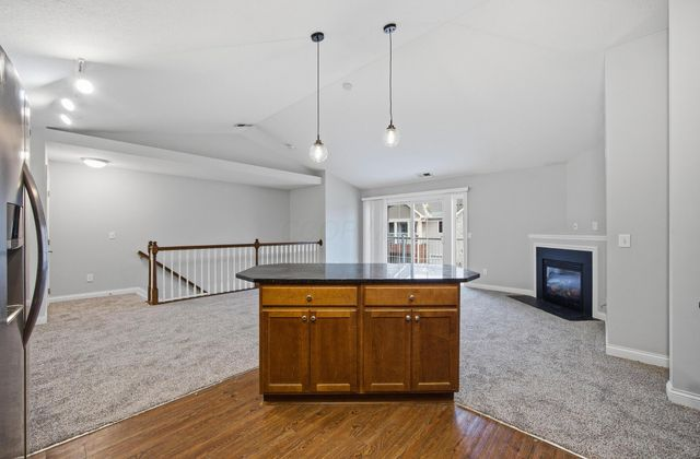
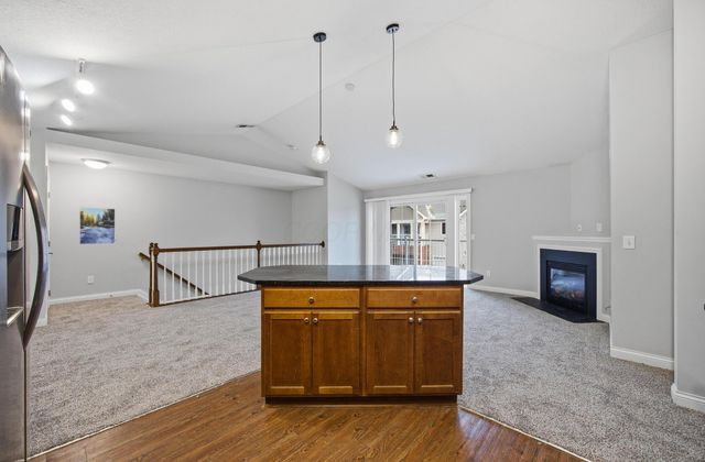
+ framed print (97, 226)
